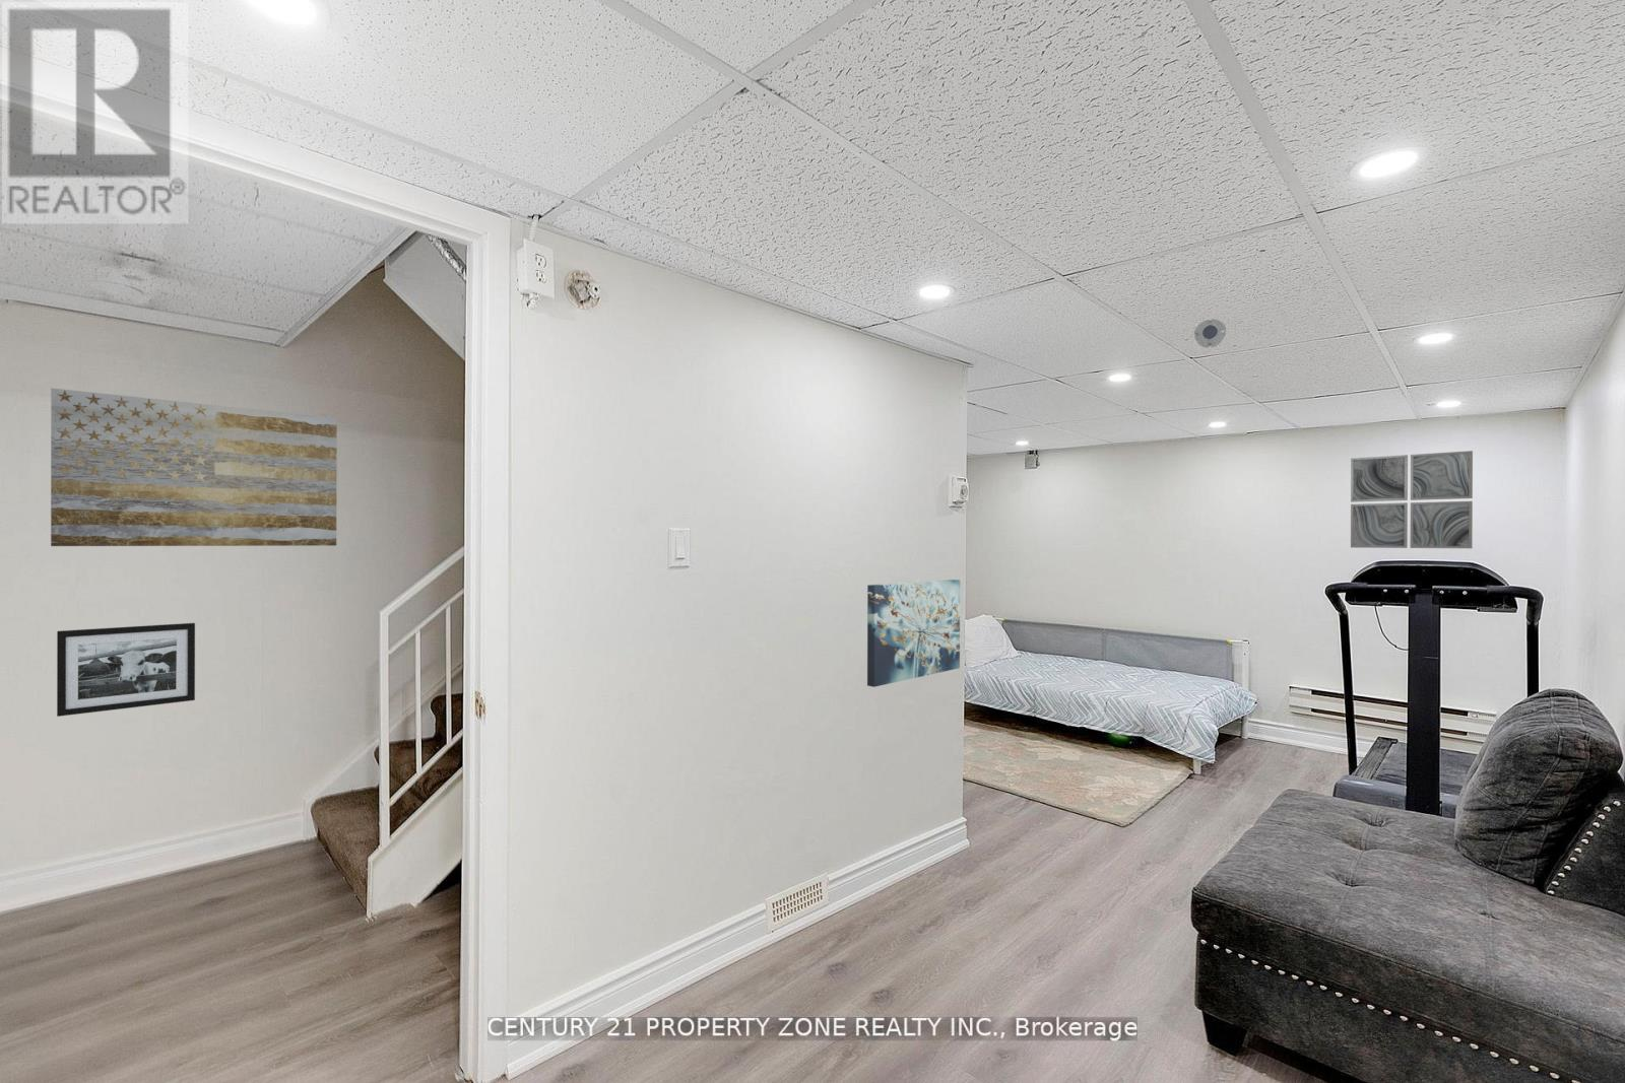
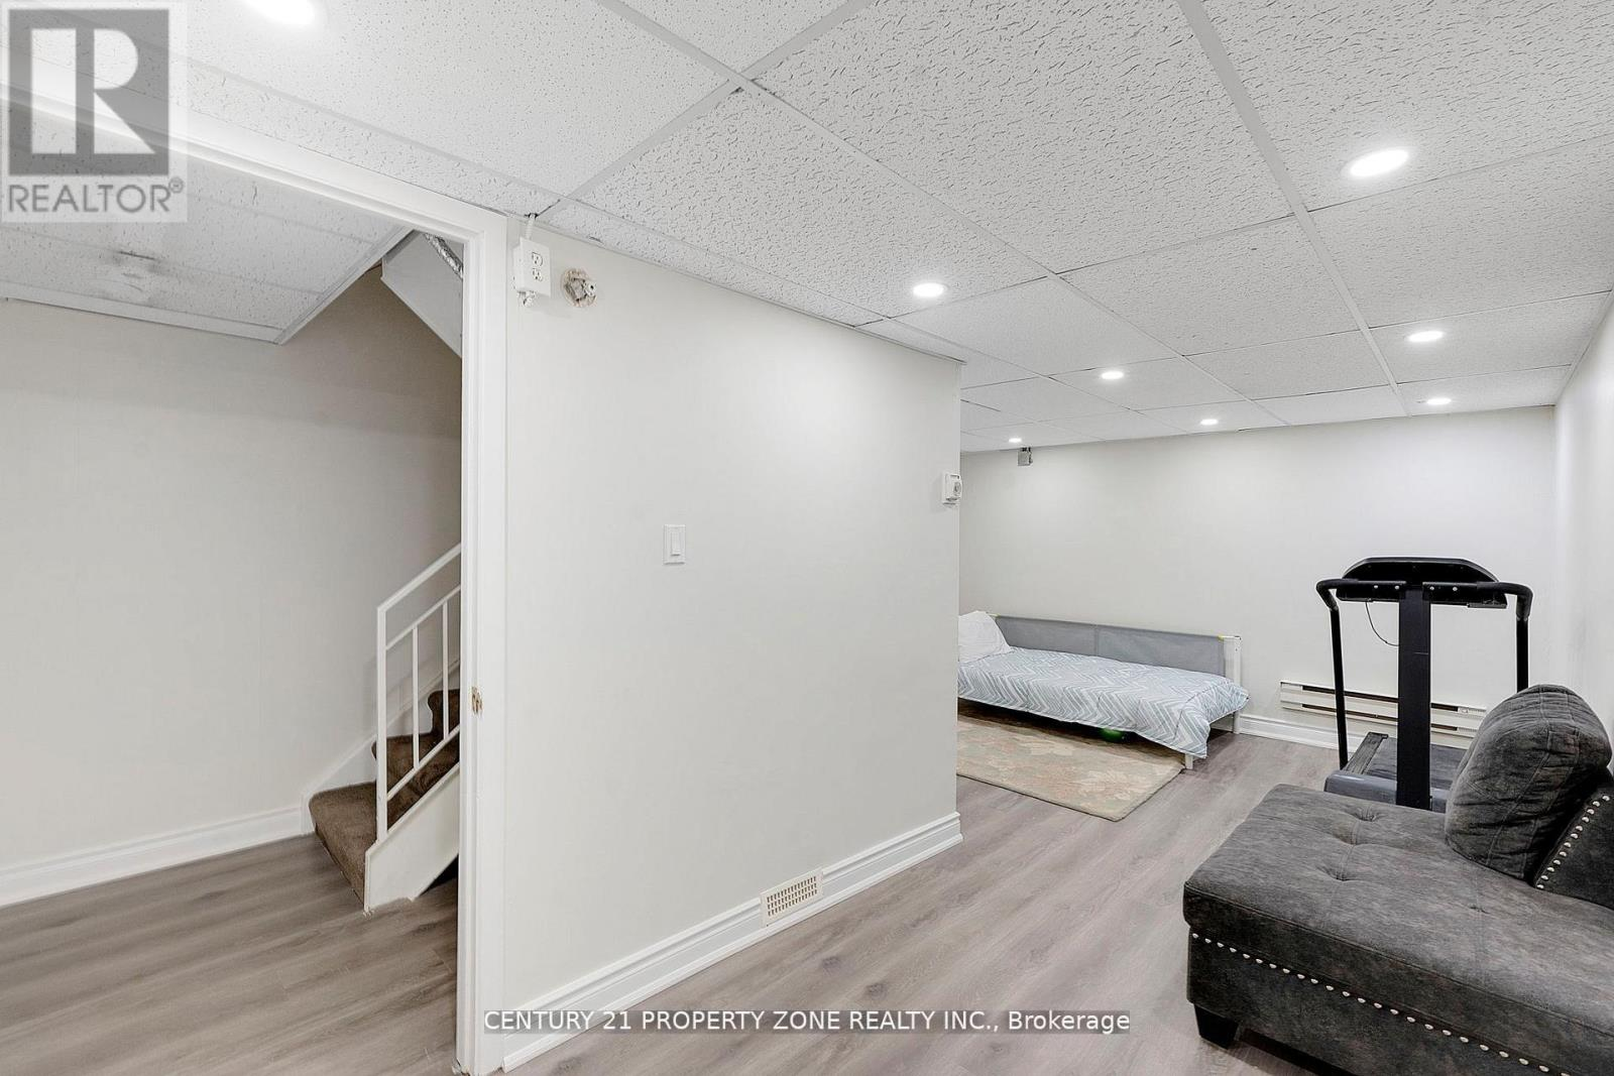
- wall art (1406, 503)
- smoke detector (1209, 332)
- wall art (208, 475)
- picture frame (129, 667)
- wall art (916, 630)
